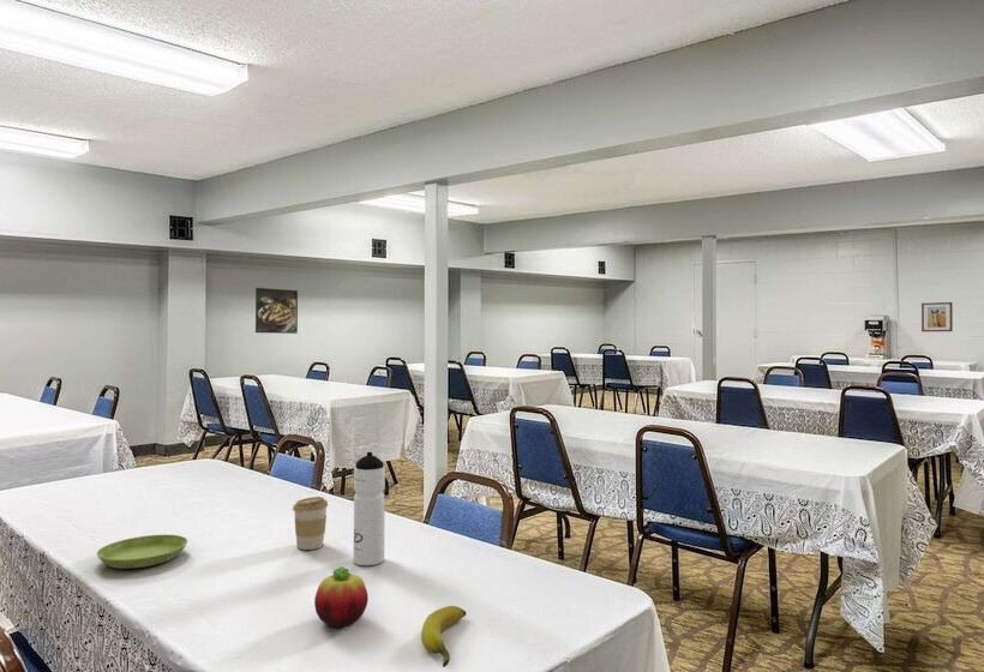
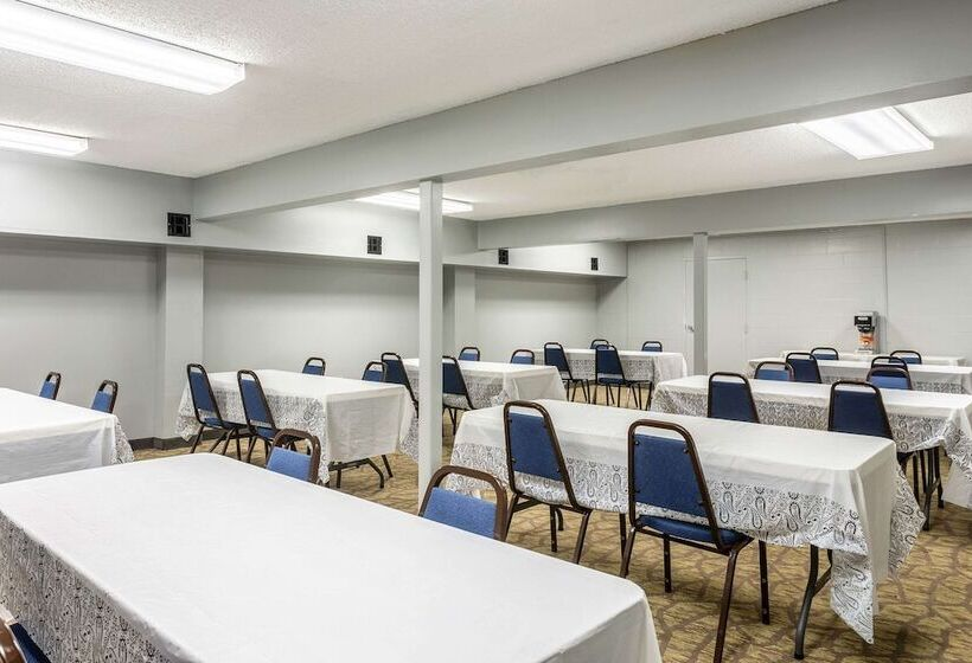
- coffee cup (310, 521)
- saucer (143, 552)
- wall art (936, 317)
- banana (442, 629)
- fruit (341, 596)
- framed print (276, 311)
- water bottle (368, 505)
